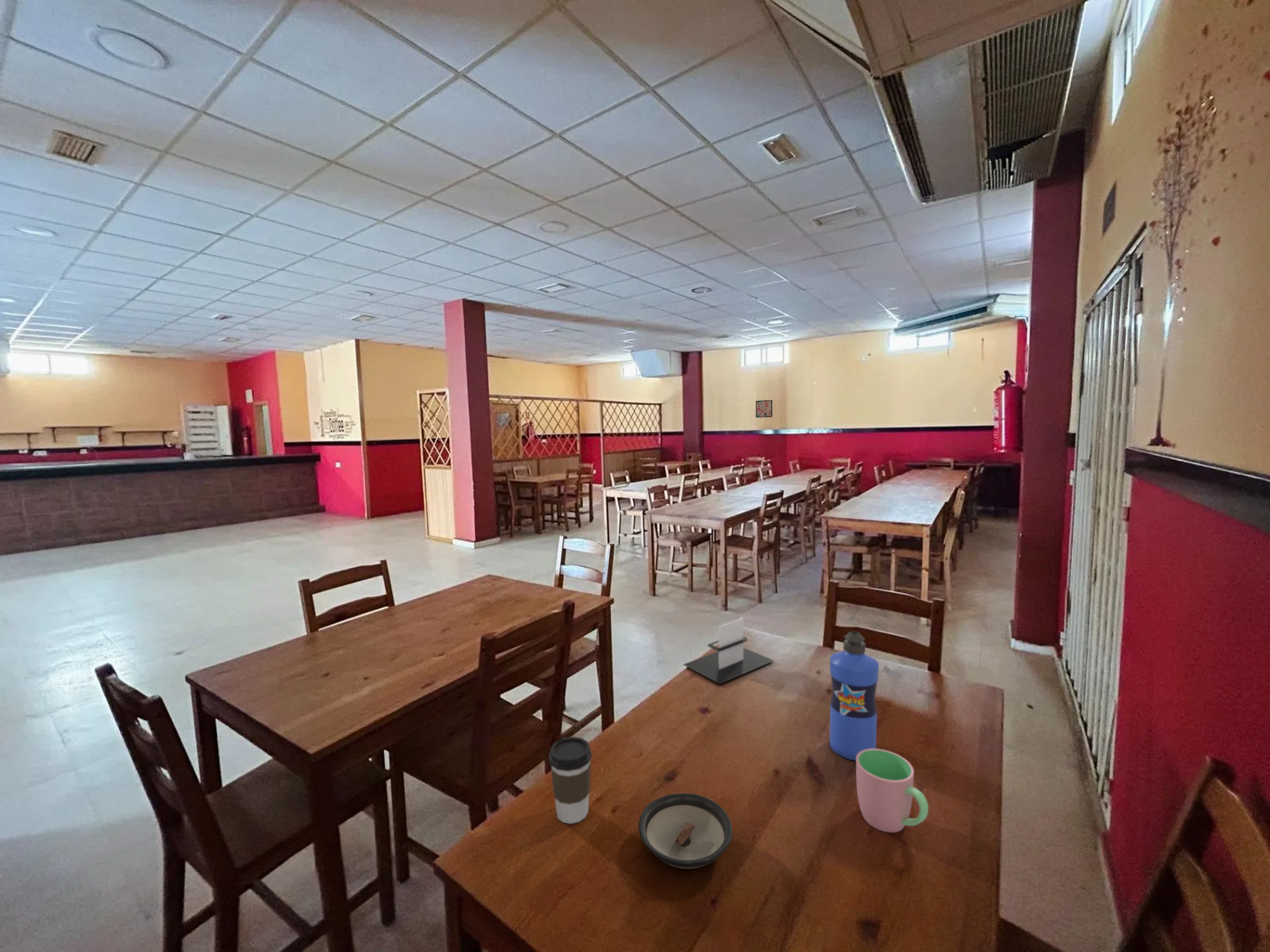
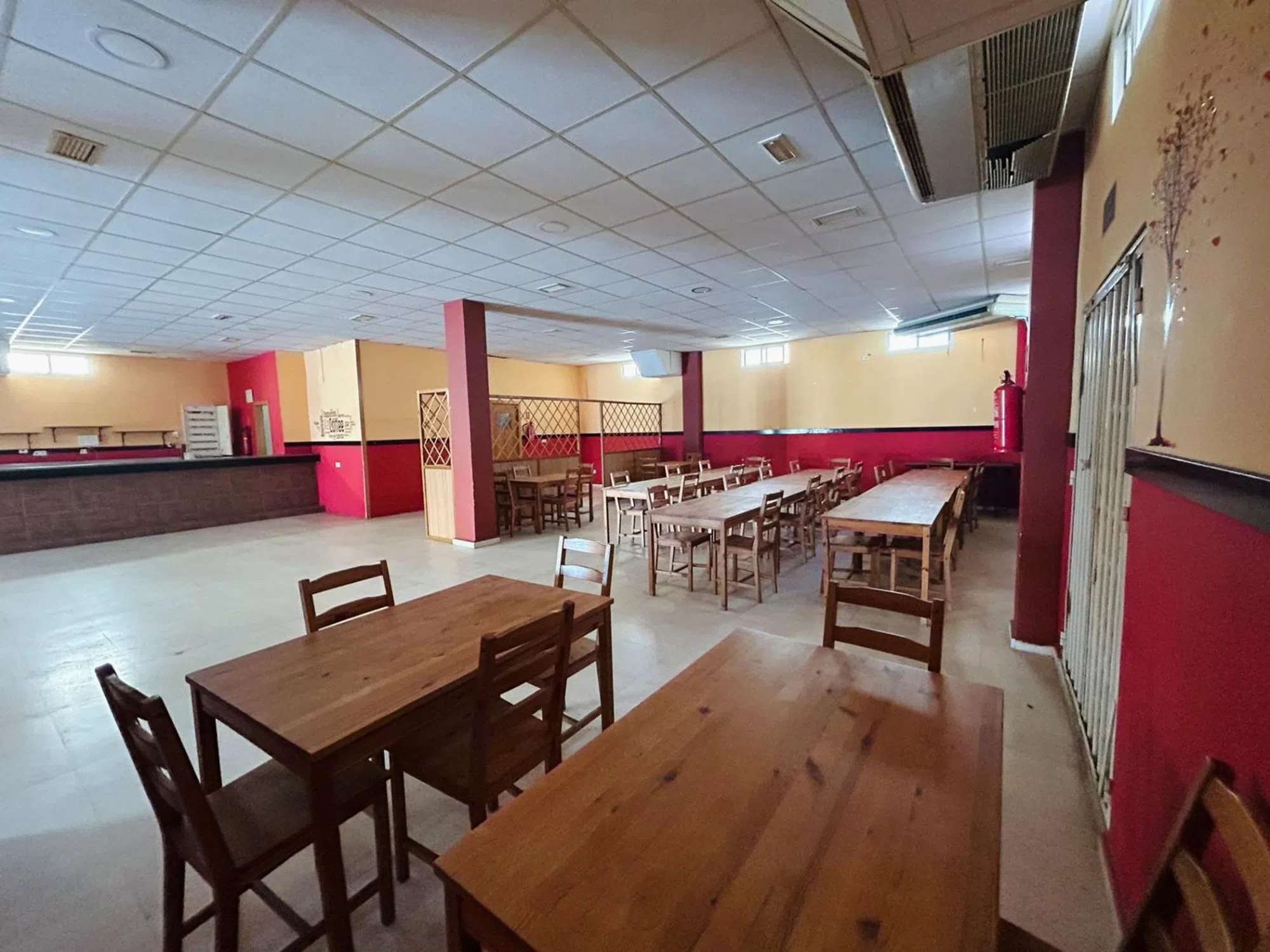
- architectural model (728, 642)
- coffee cup (571, 780)
- saucer (685, 835)
- wall art (764, 409)
- cup (892, 797)
- water bottle (853, 691)
